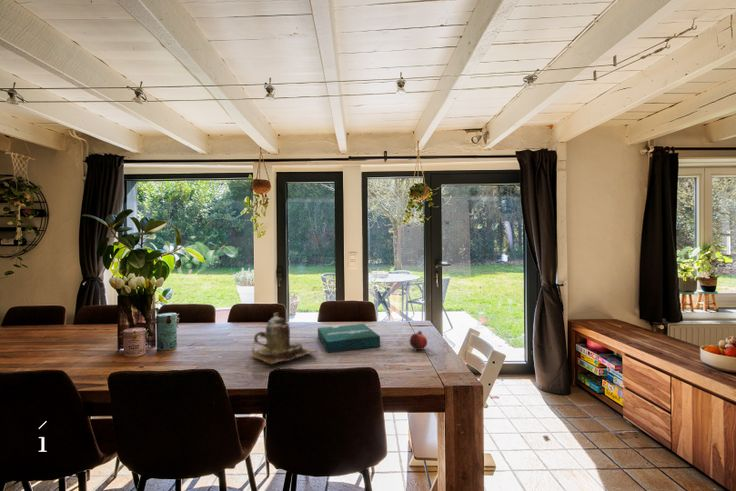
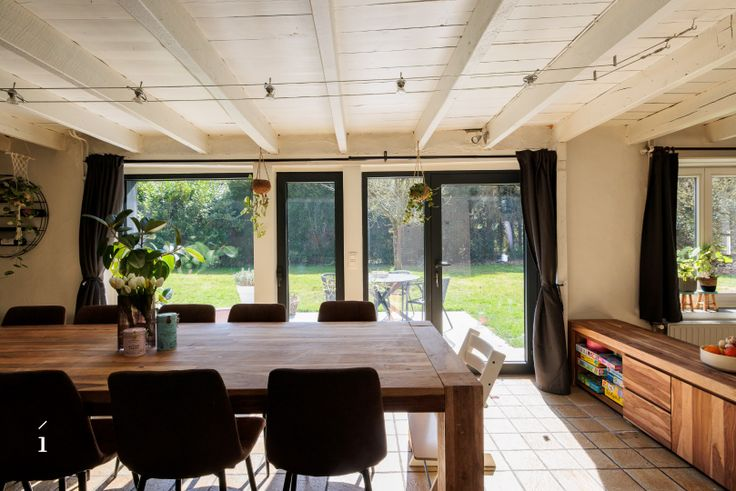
- pizza box (347, 336)
- fruit (418, 339)
- teapot (283, 334)
